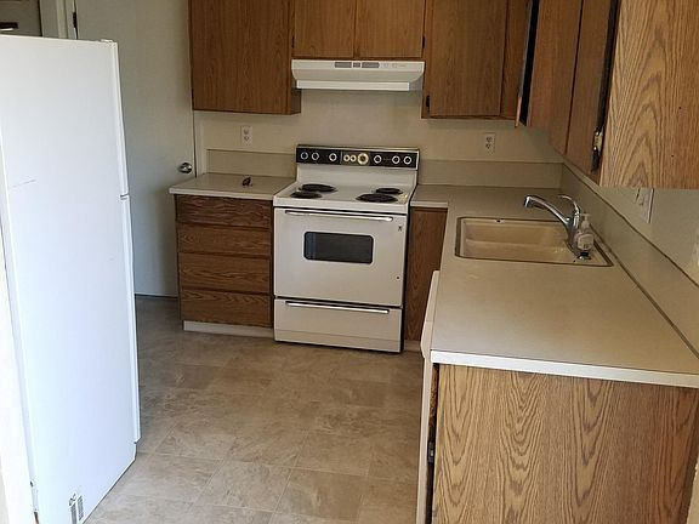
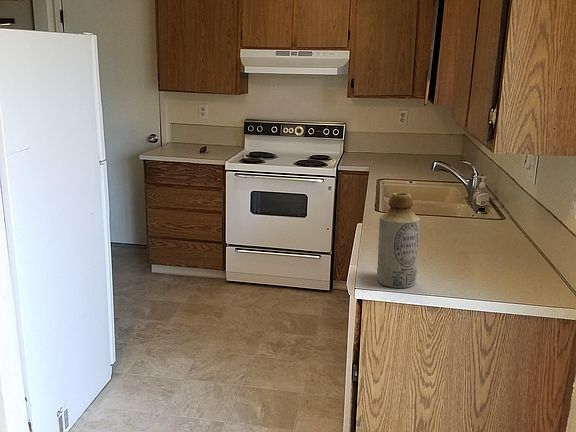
+ bottle (398, 238)
